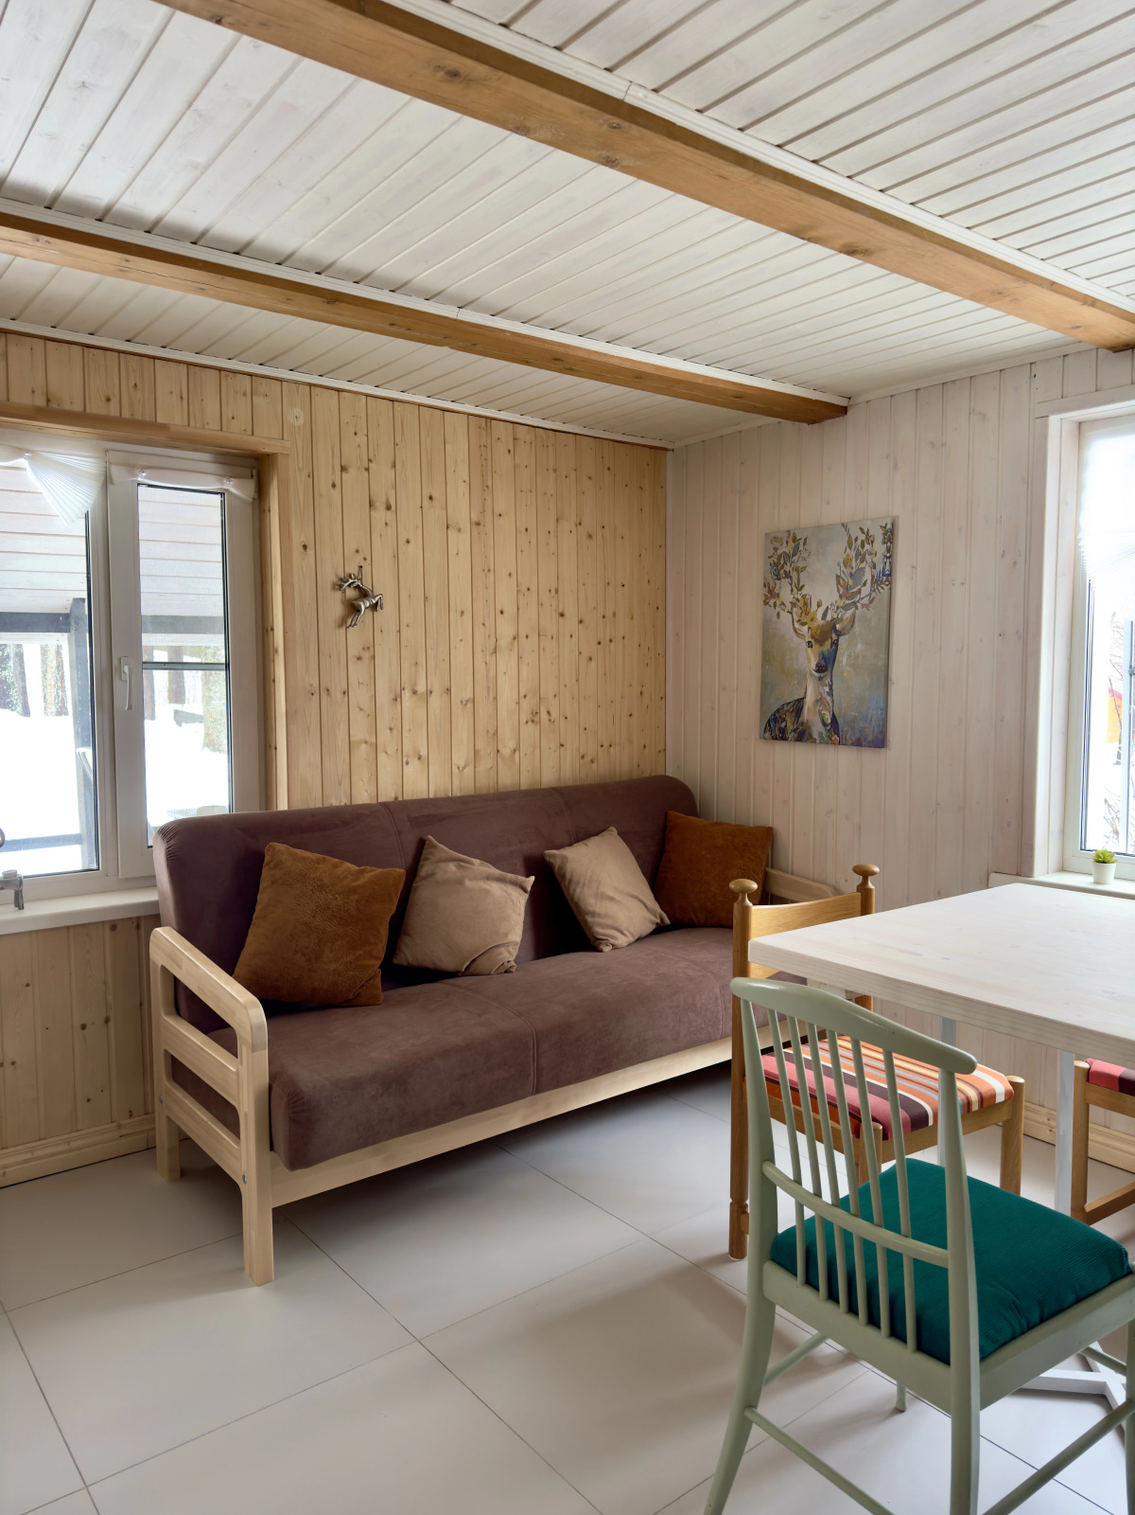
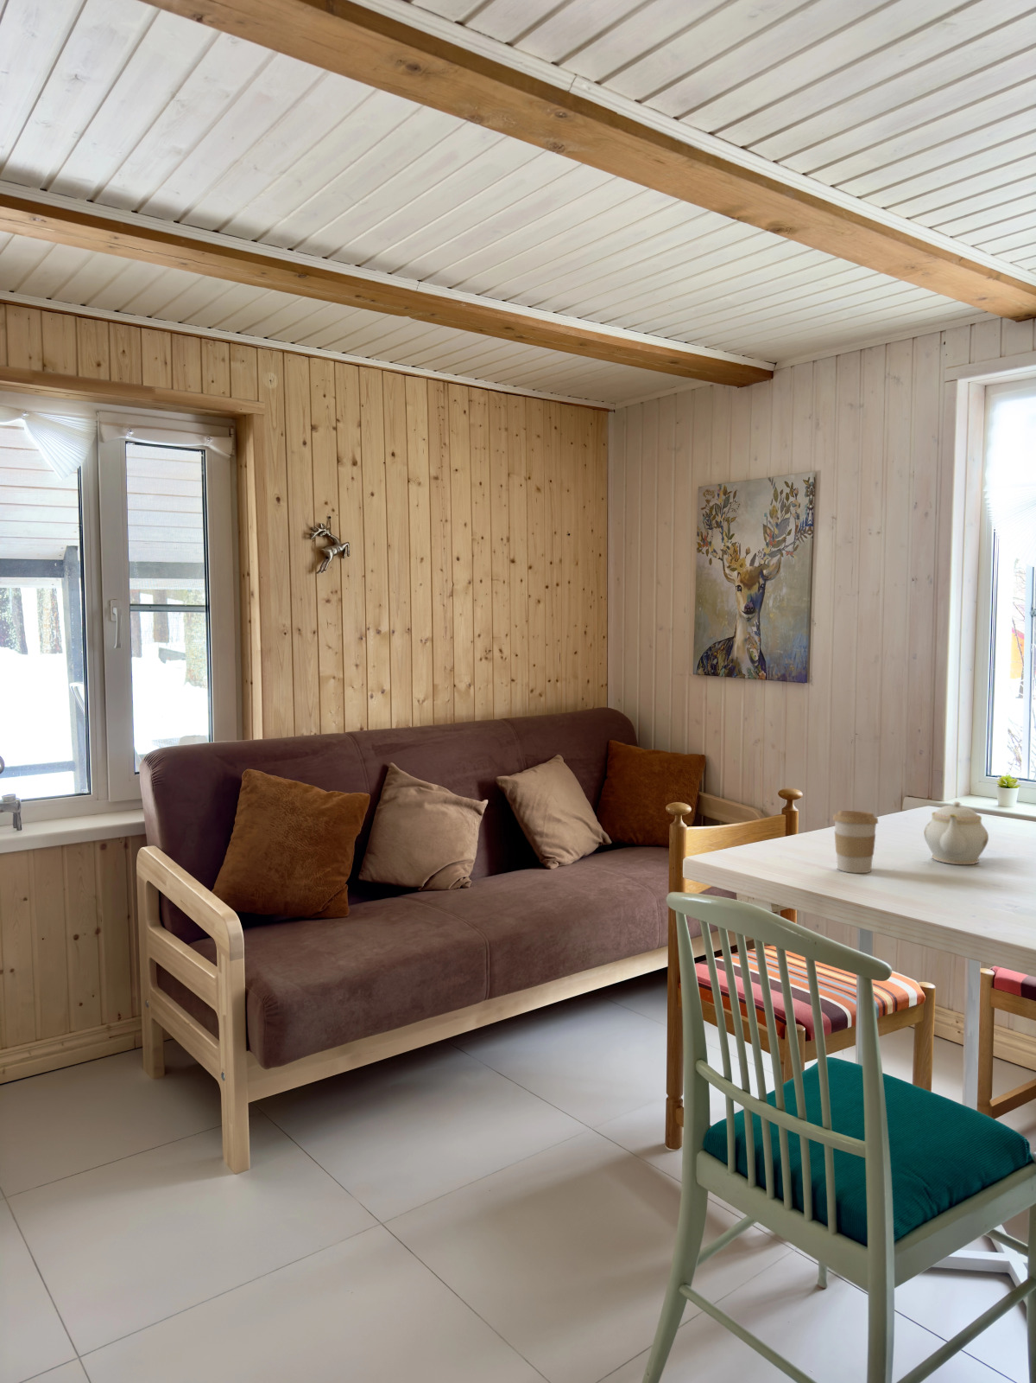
+ coffee cup (854, 840)
+ teapot (955, 830)
